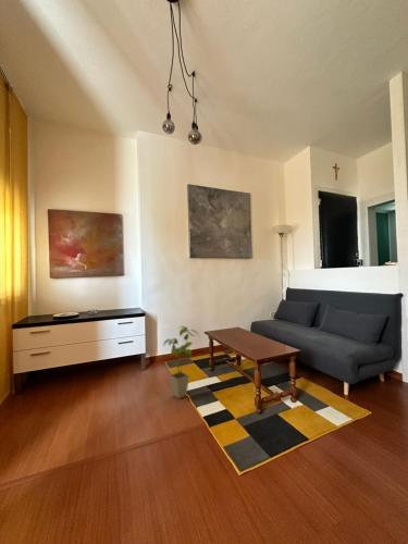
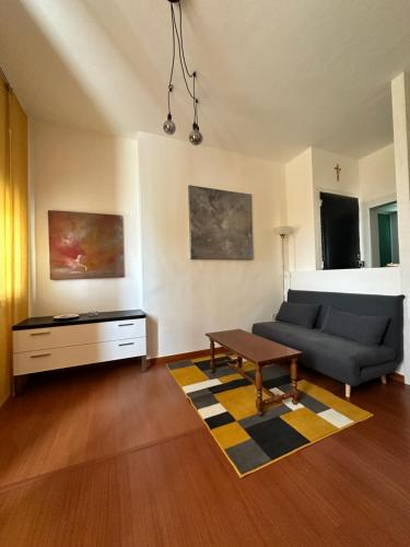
- house plant (183, 359)
